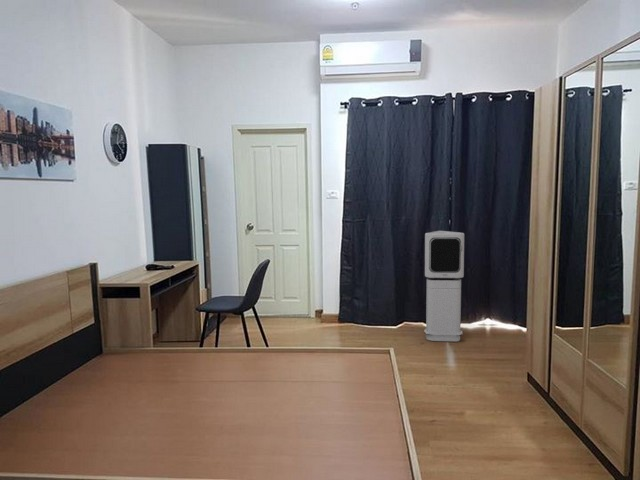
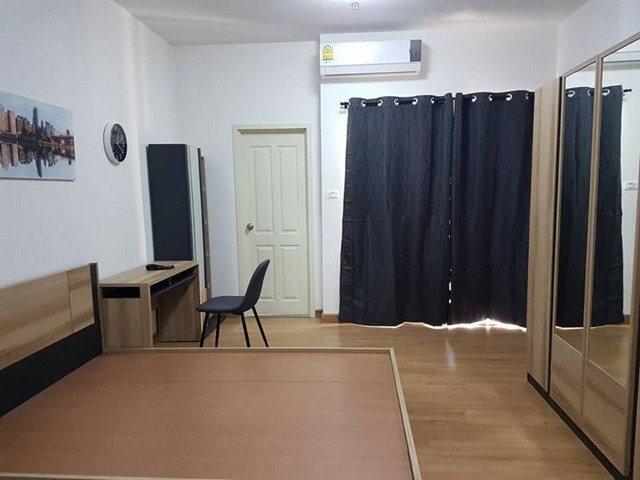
- air purifier (441, 284)
